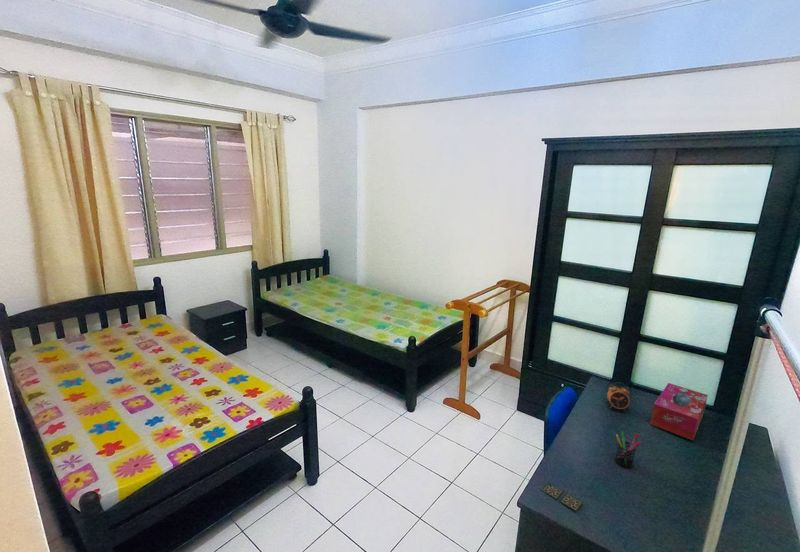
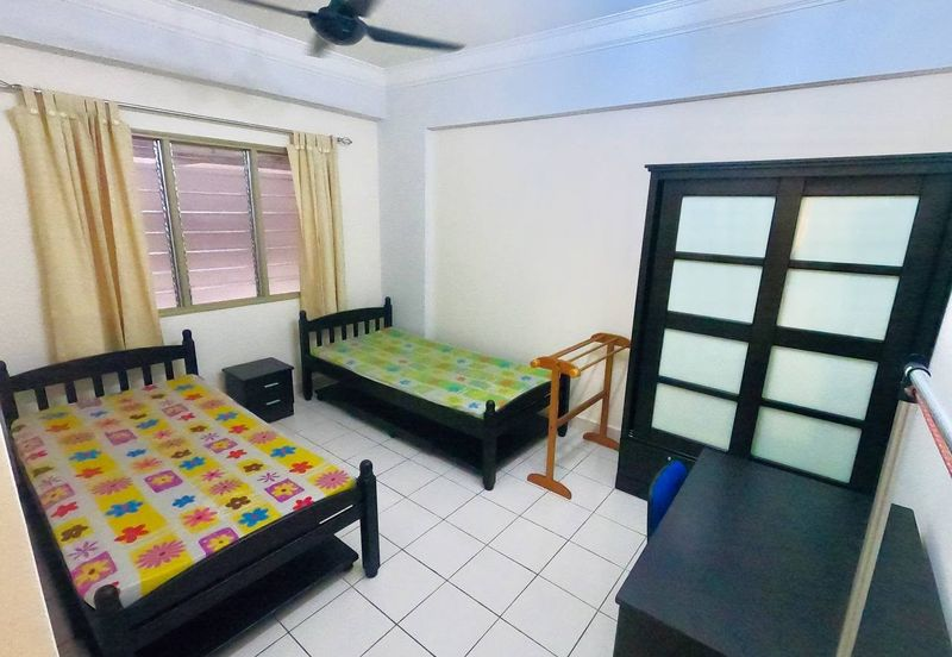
- alarm clock (618, 395)
- coaster (560, 494)
- tissue box (679, 409)
- pen holder (626, 446)
